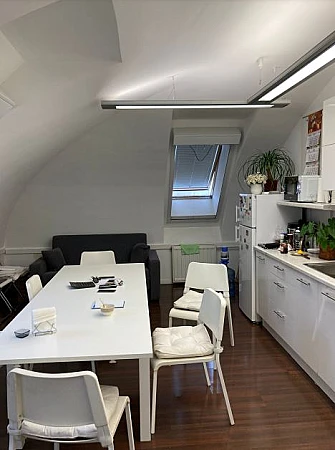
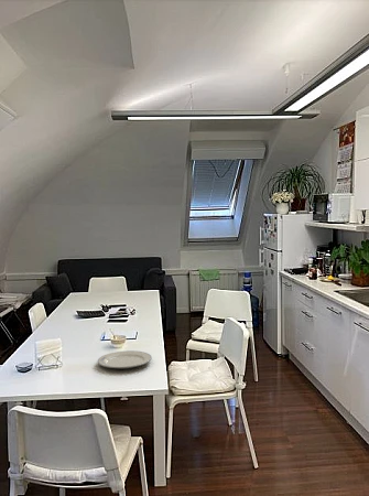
+ chinaware (124, 360)
